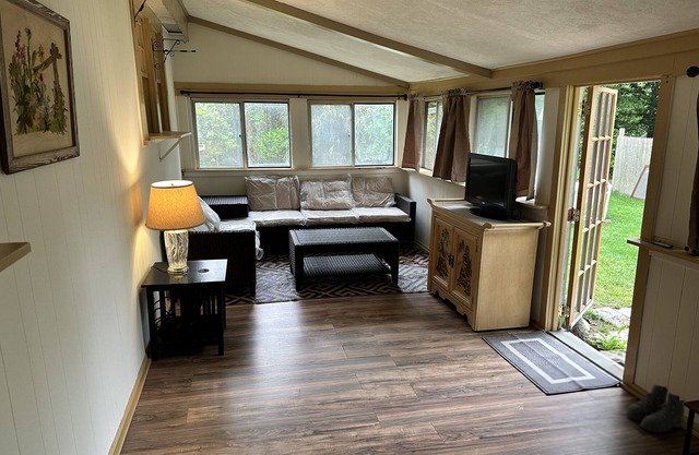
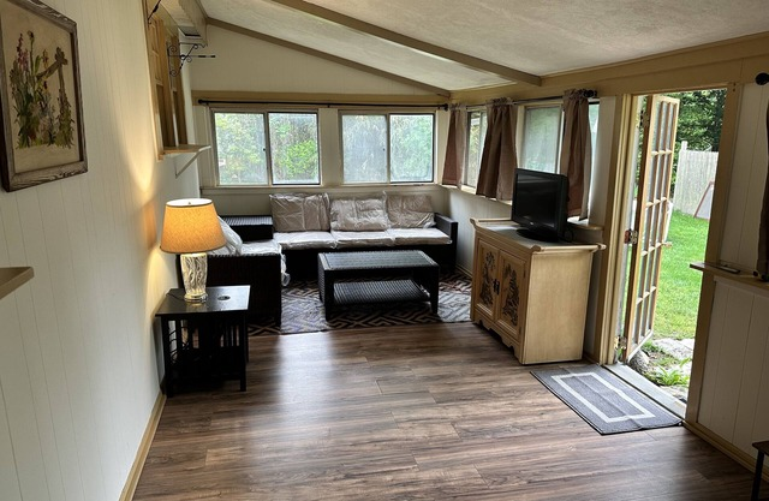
- boots (655, 405)
